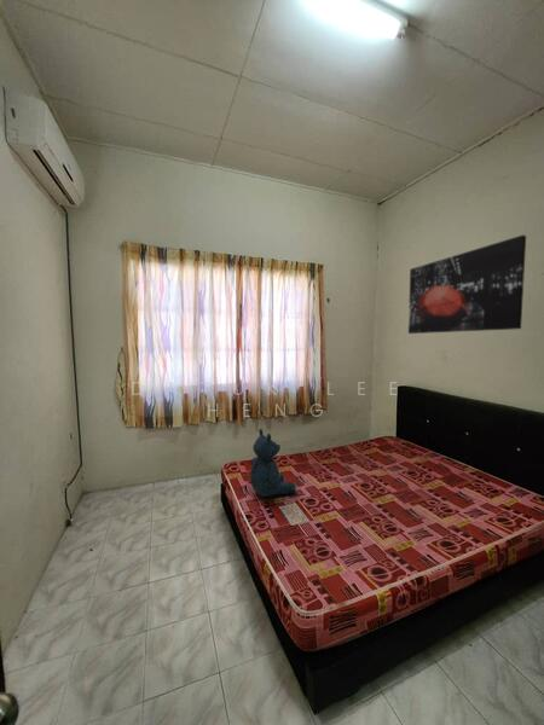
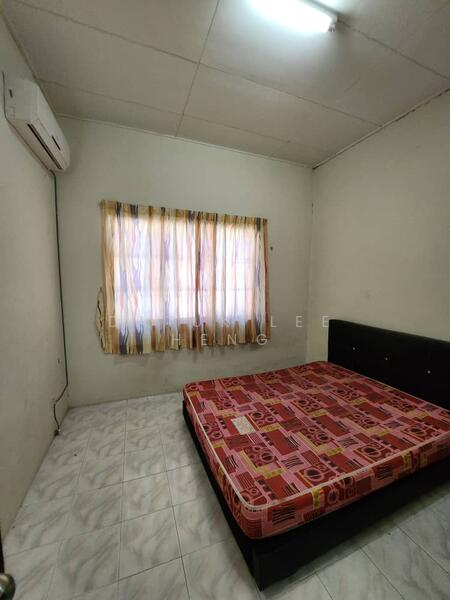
- teddy bear (272, 460)
- wall art (456, 294)
